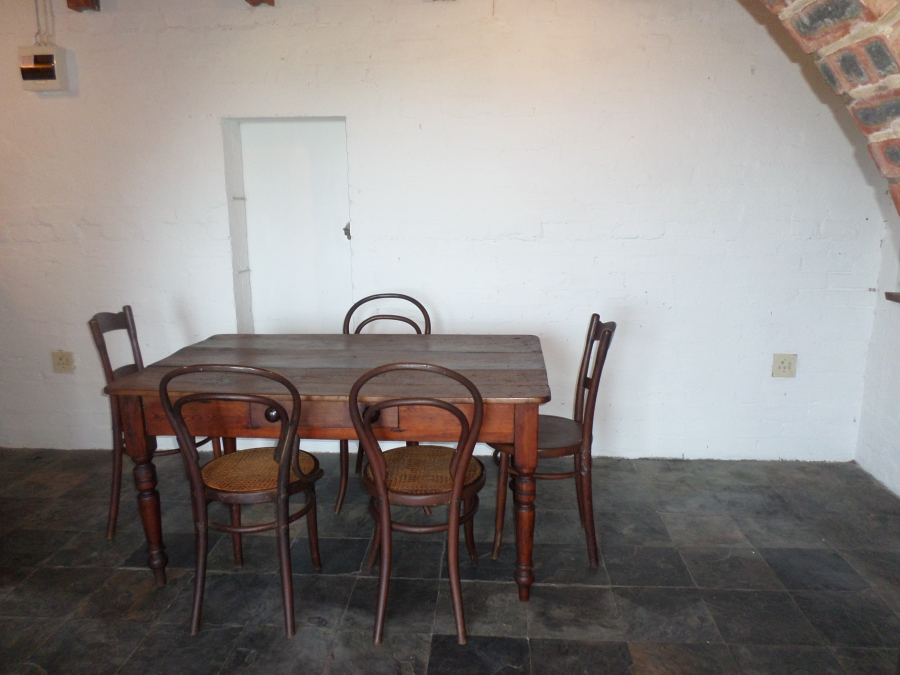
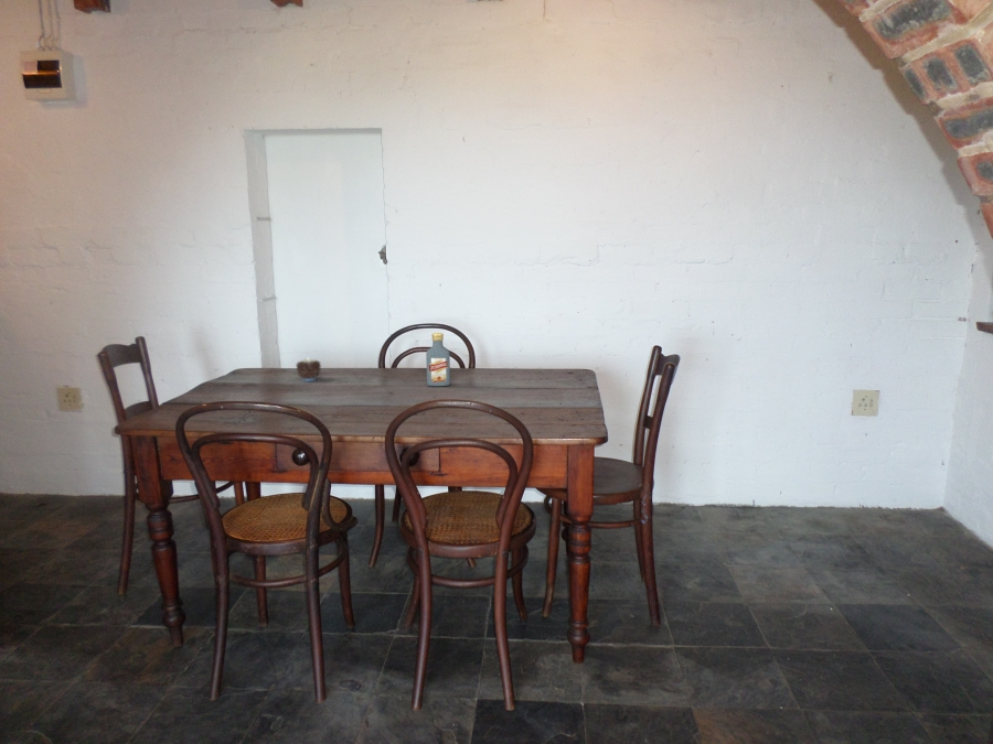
+ vodka (438, 358)
+ candle (308, 367)
